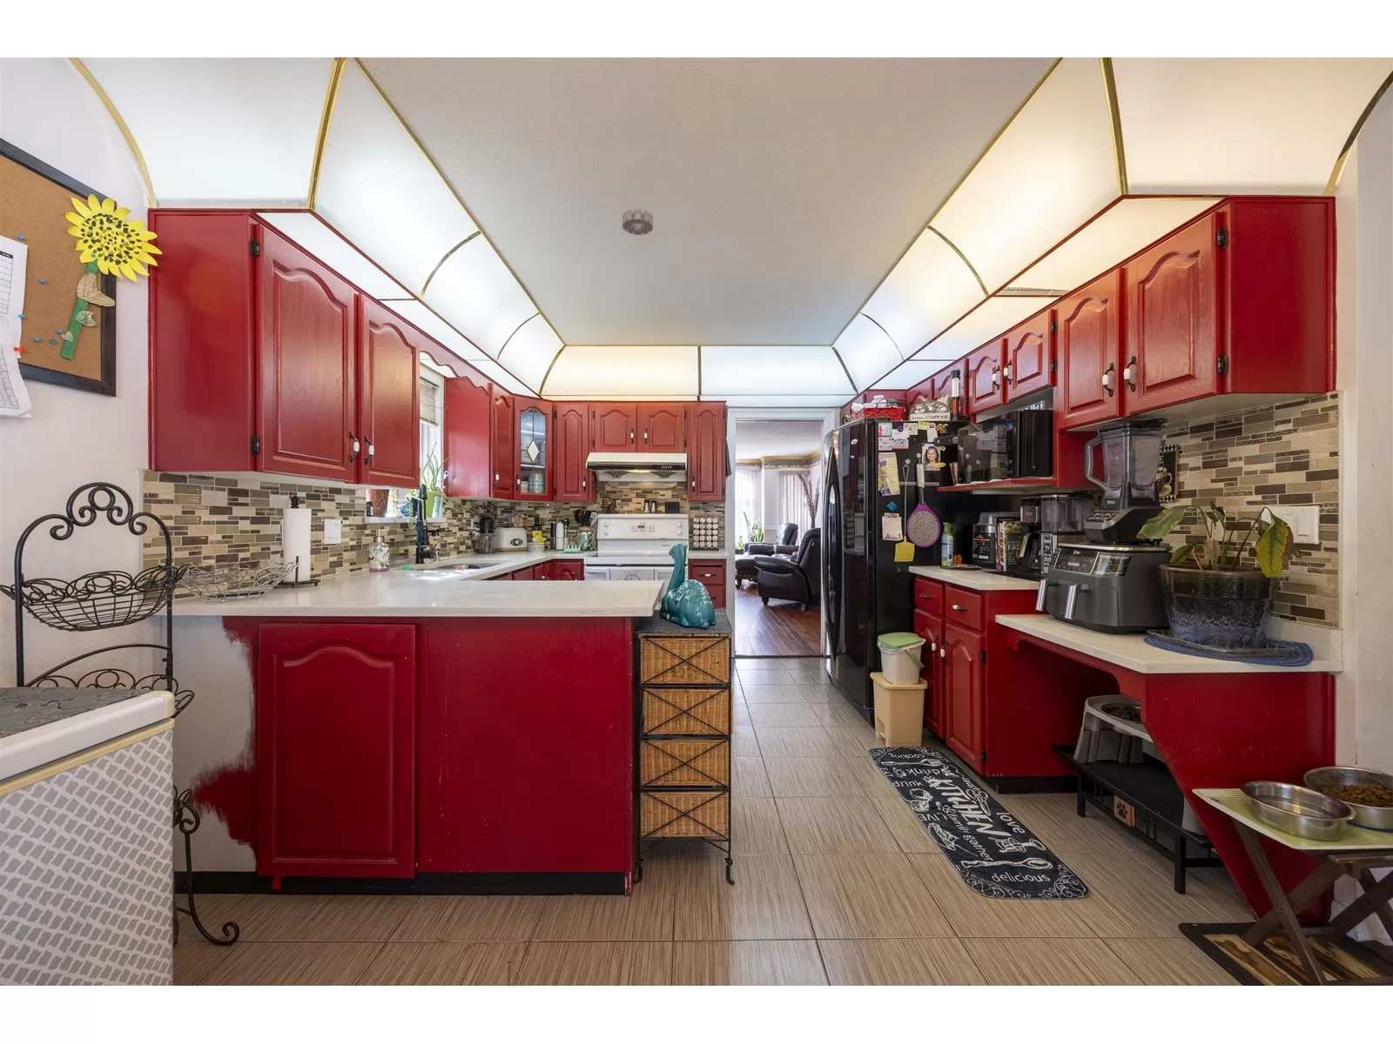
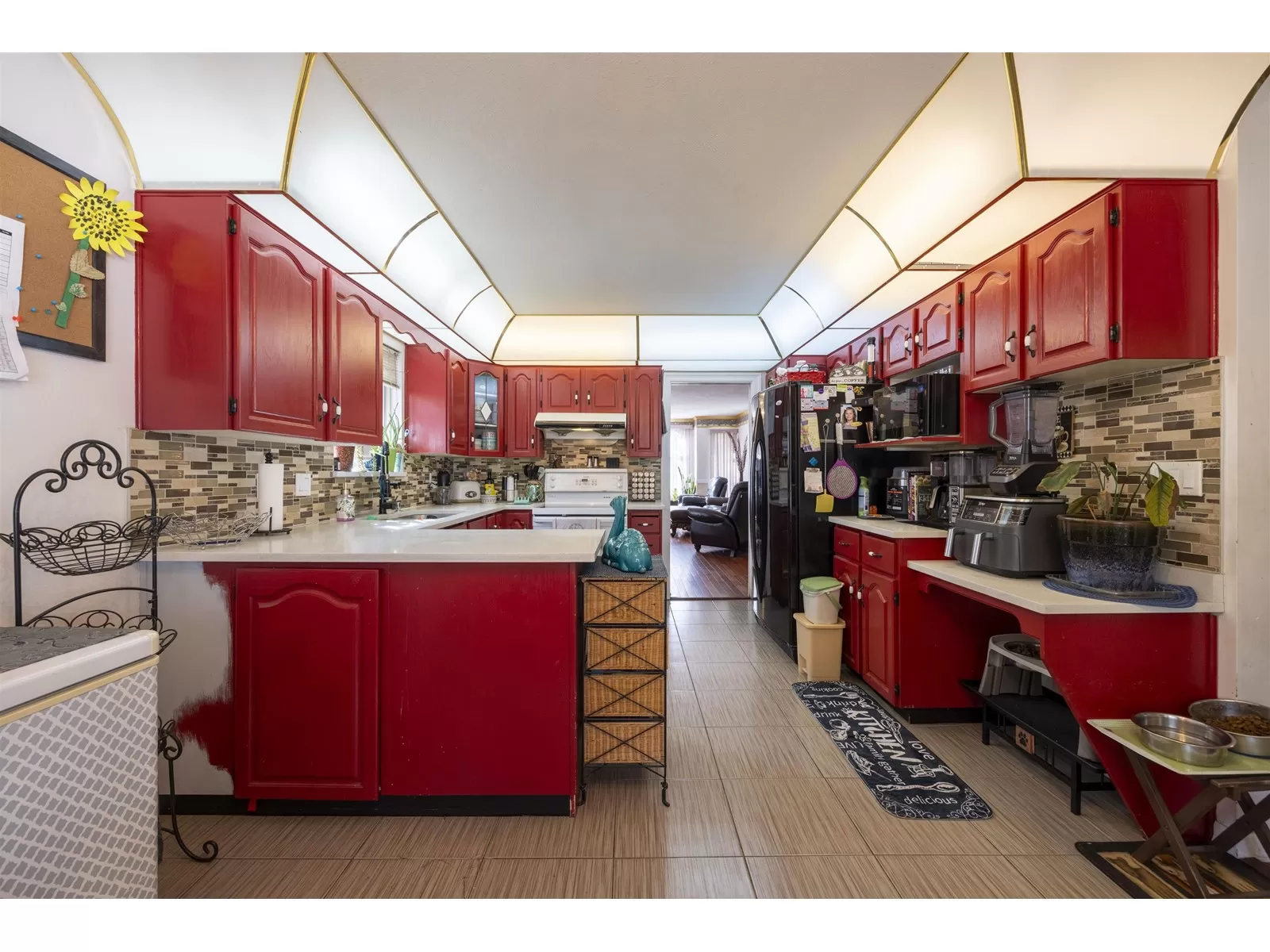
- smoke detector (637, 222)
